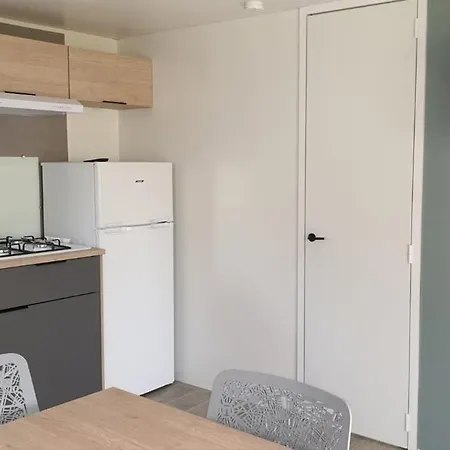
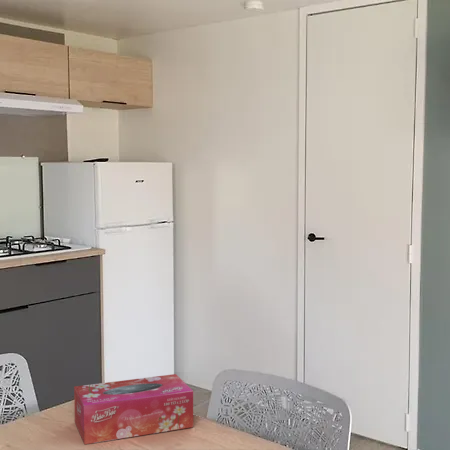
+ tissue box (133, 406)
